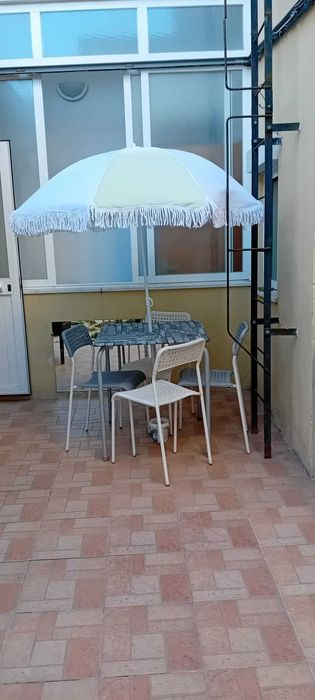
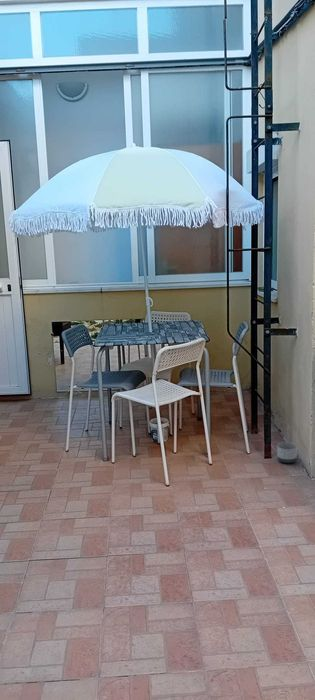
+ planter (287, 453)
